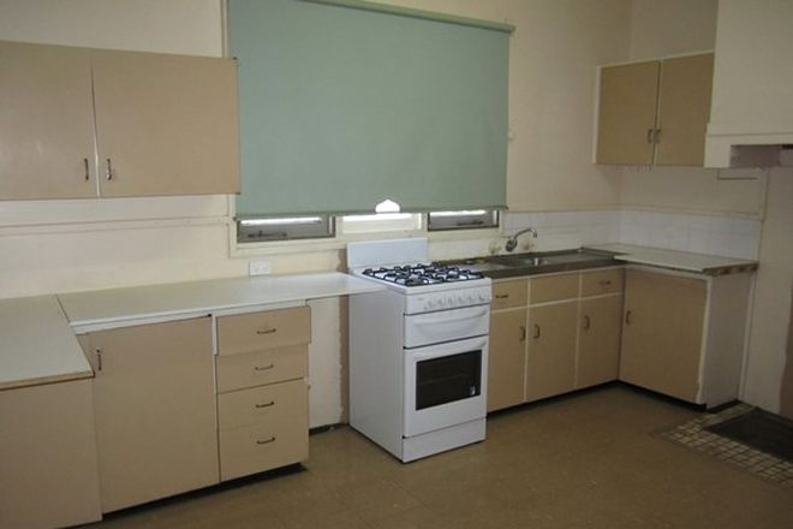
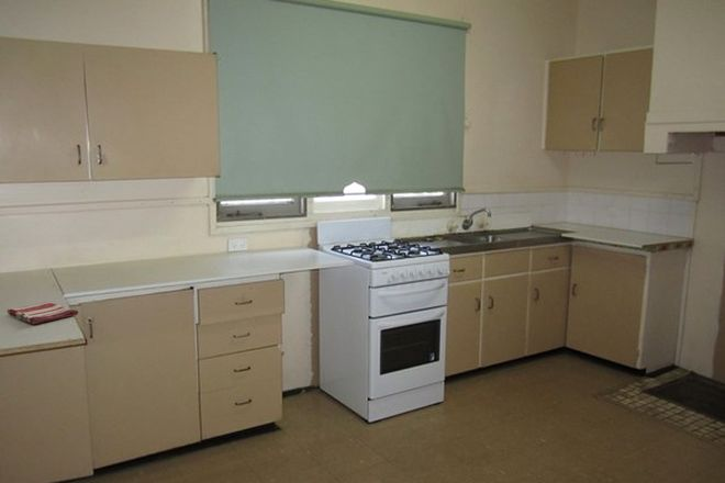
+ dish towel (42, 311)
